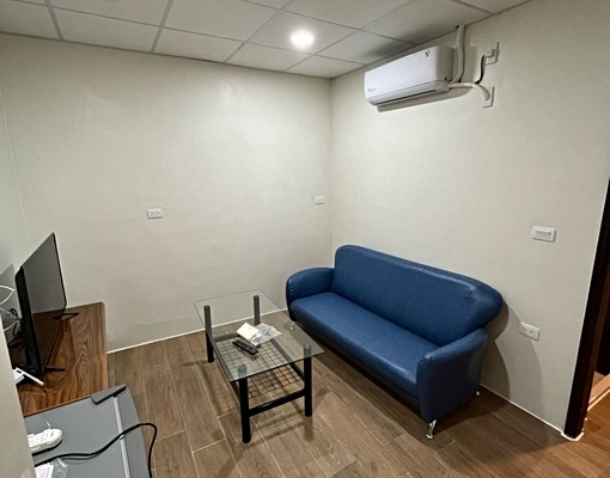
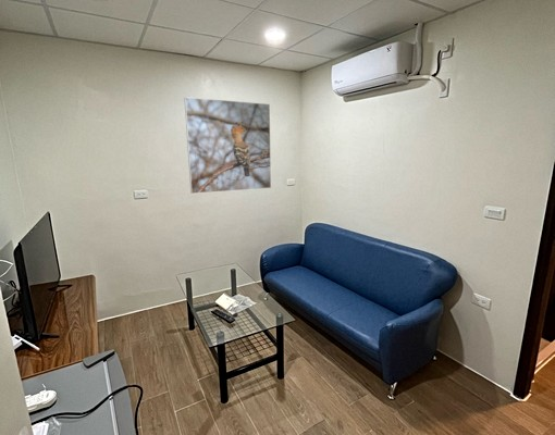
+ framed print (231, 147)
